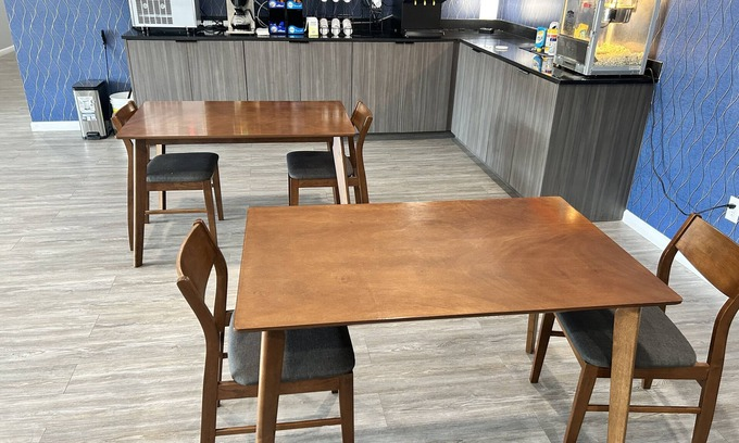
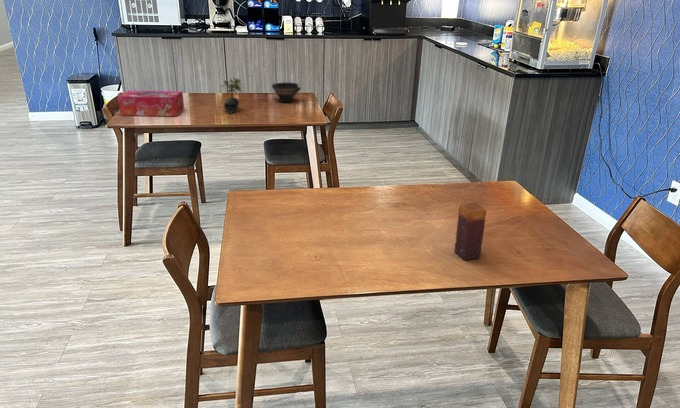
+ tissue box (152, 103)
+ bowl (286, 92)
+ succulent plant (231, 94)
+ candle (470, 230)
